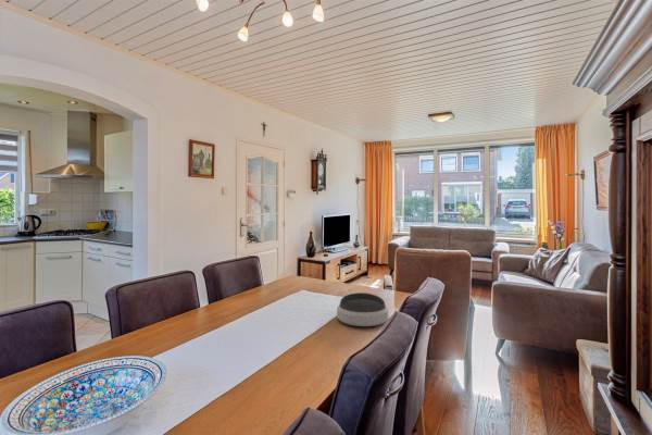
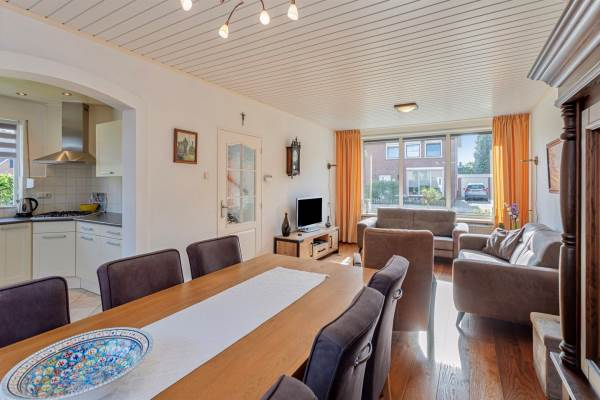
- bowl (362, 308)
